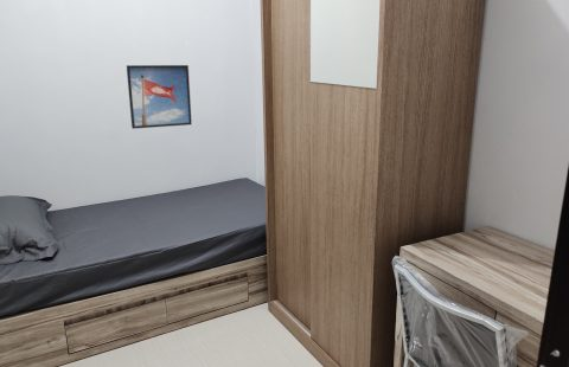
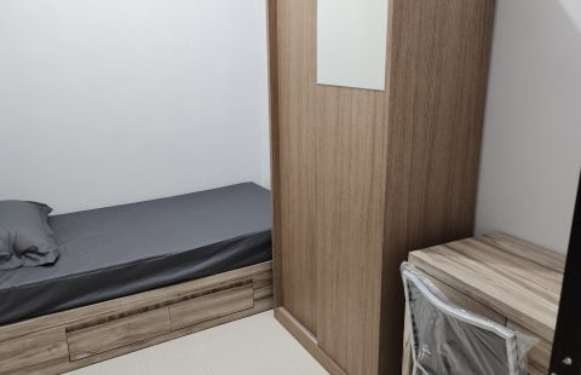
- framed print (160, 96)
